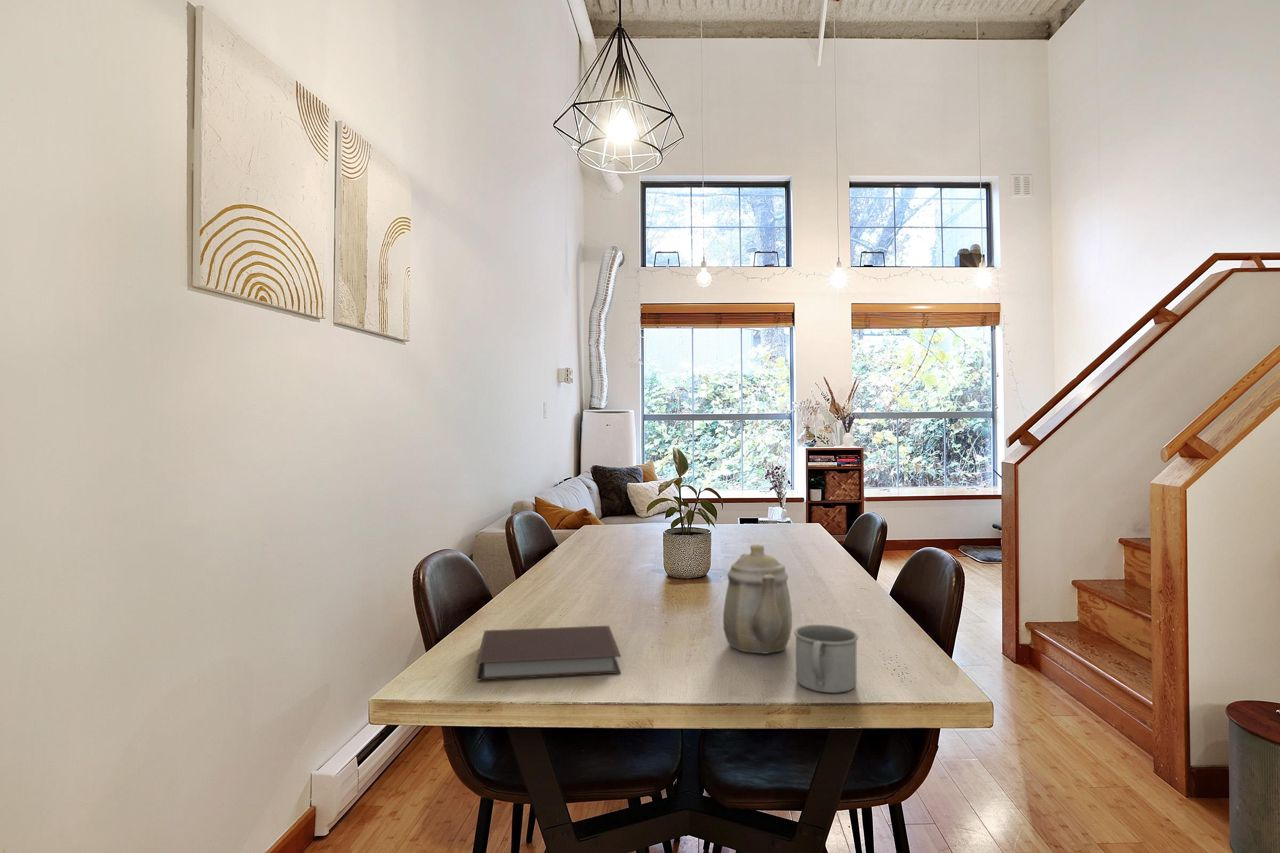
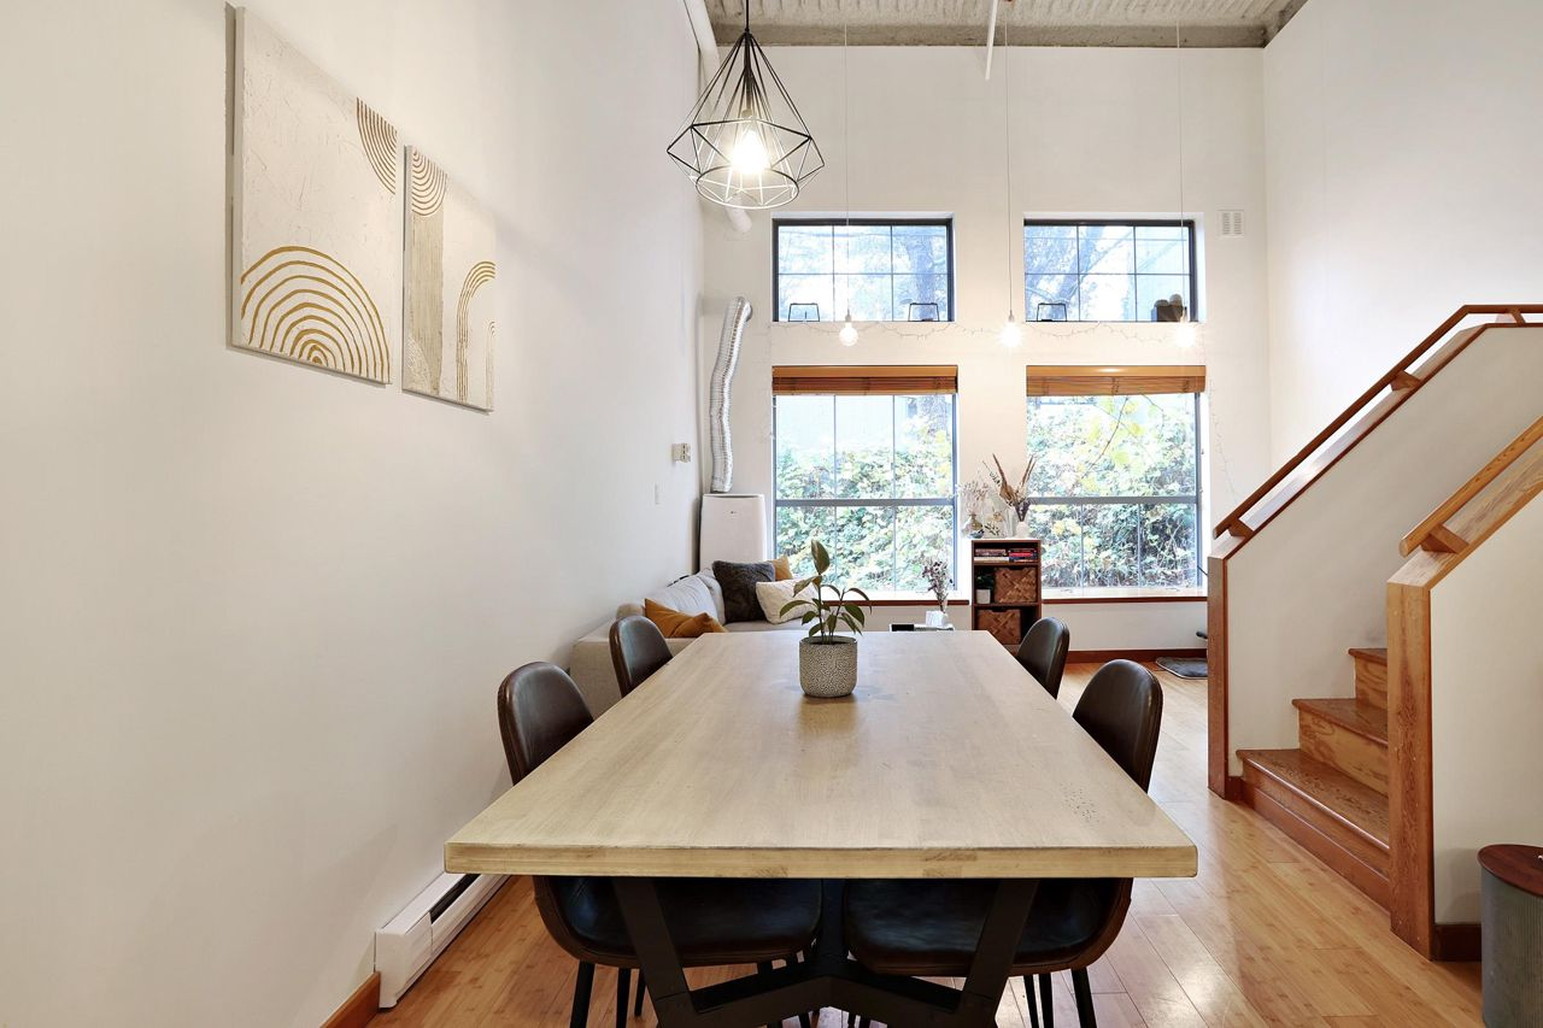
- notebook (548, 649)
- mug (825, 658)
- teapot (757, 595)
